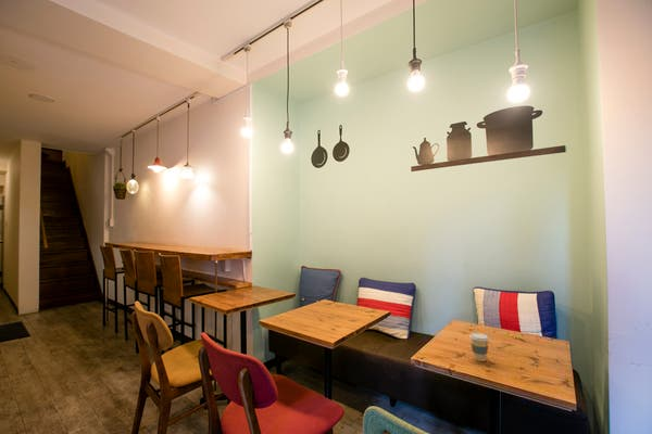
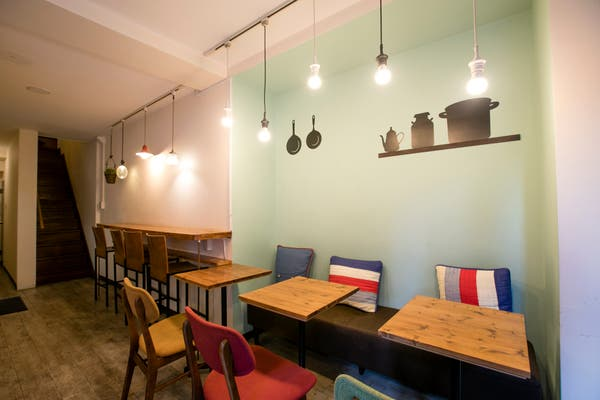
- coffee cup (479, 347)
